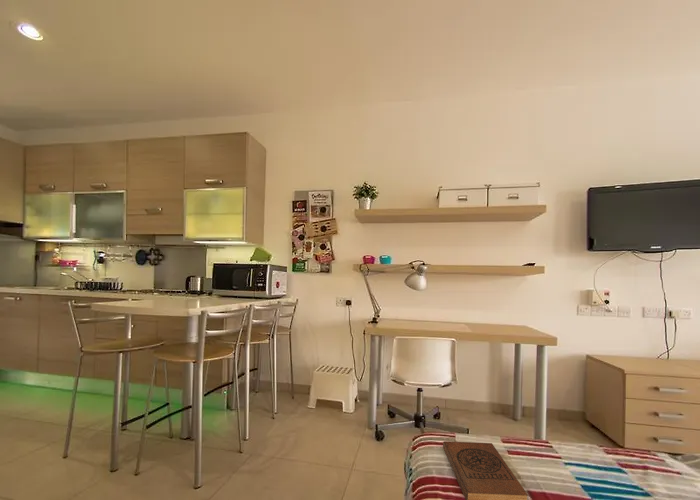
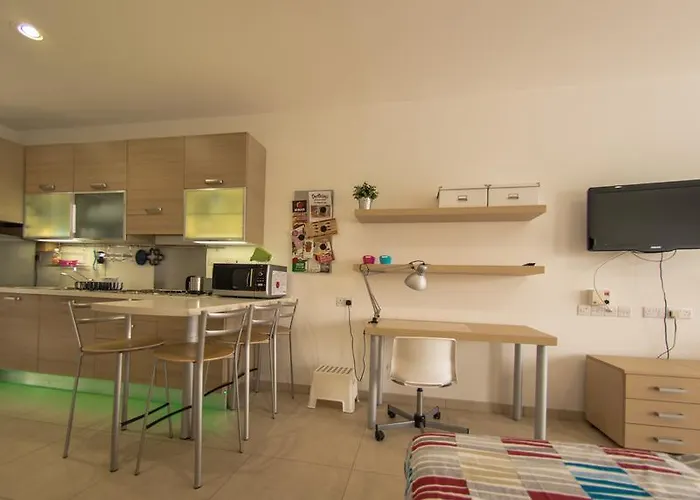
- book (480, 469)
